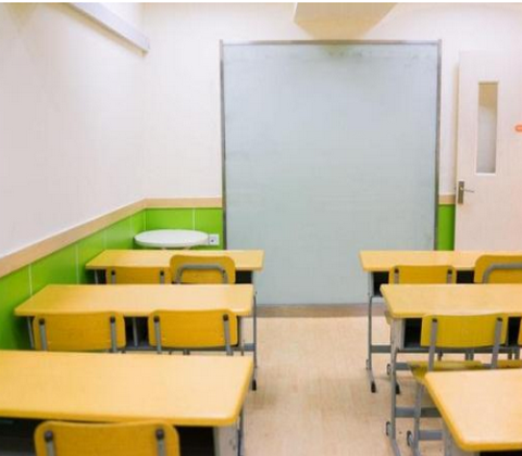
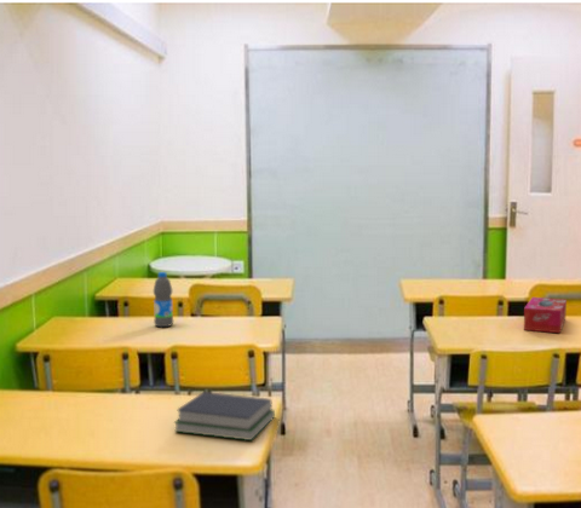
+ book (225, 414)
+ water bottle (162, 299)
+ tissue box (545, 313)
